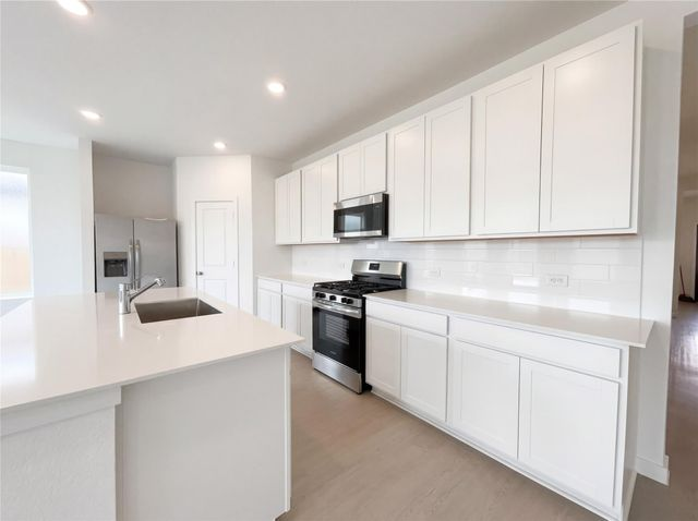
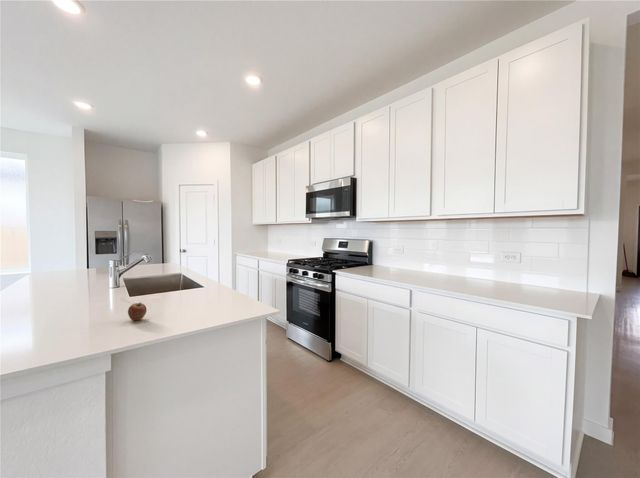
+ fruit (137, 310)
